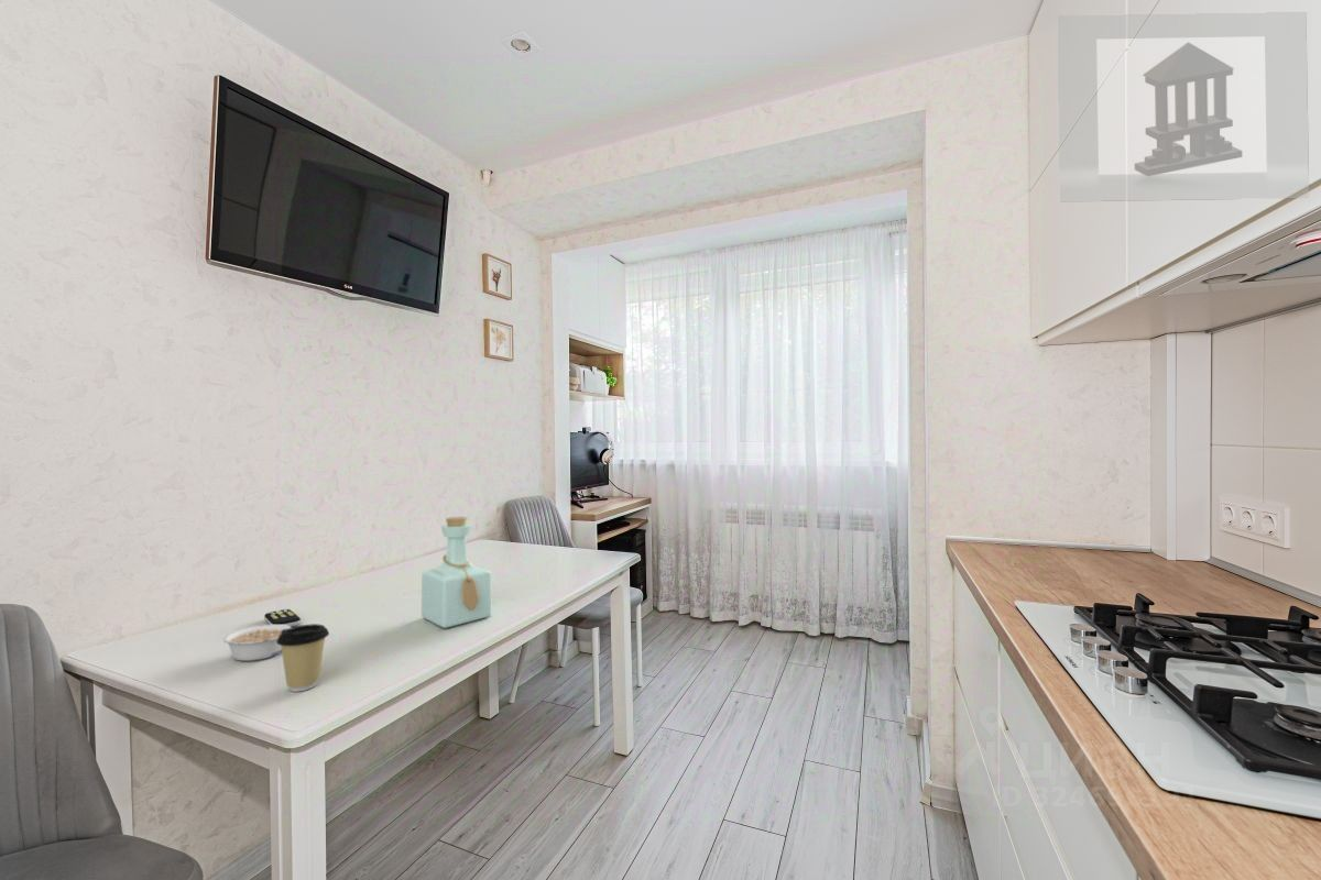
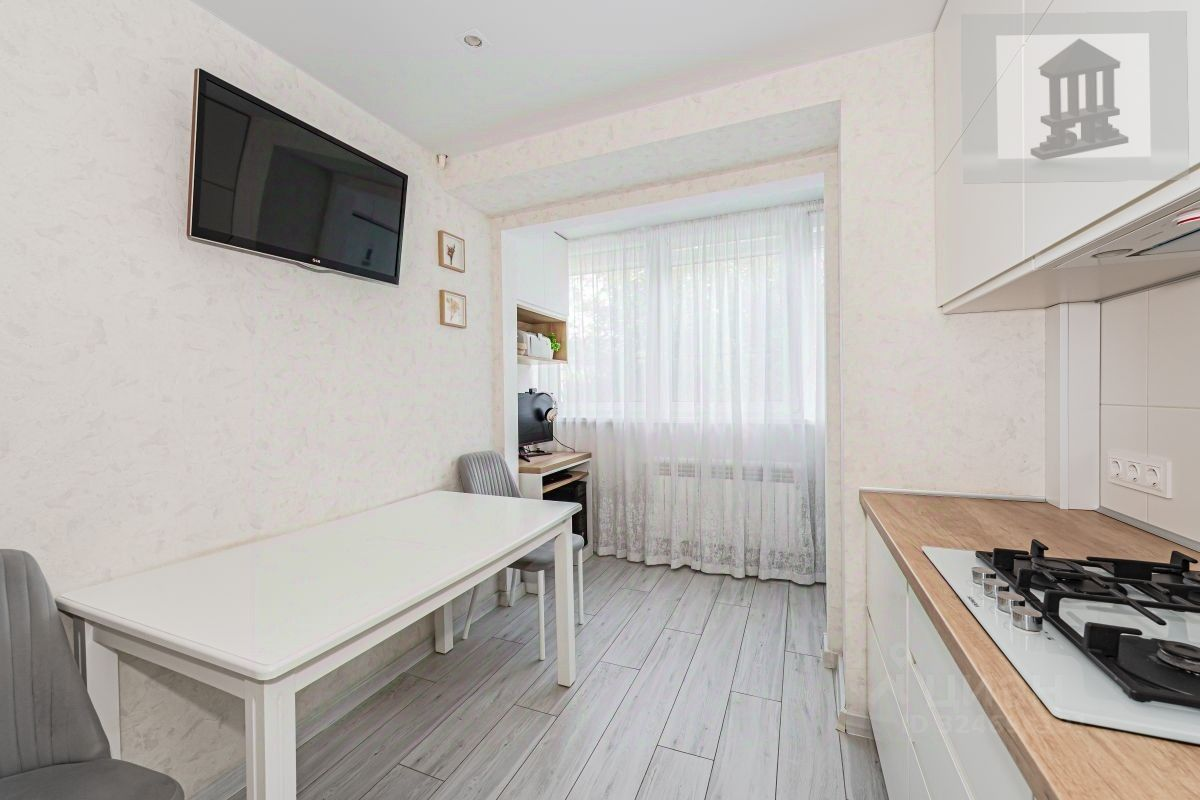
- remote control (282, 618)
- coffee cup (303, 657)
- legume (260, 641)
- bottle (458, 568)
